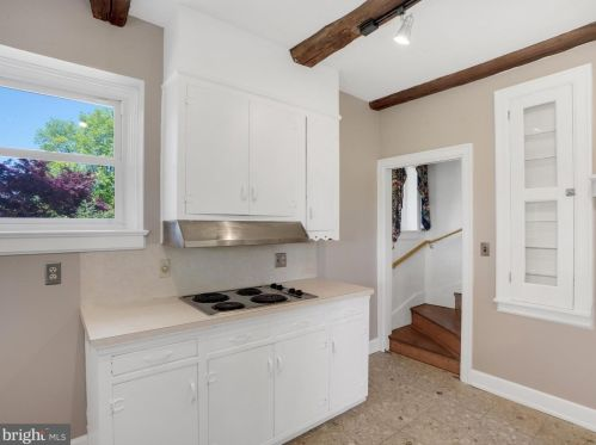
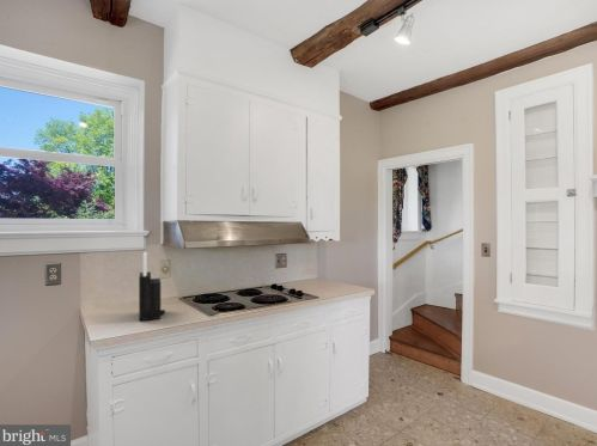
+ knife block (152, 283)
